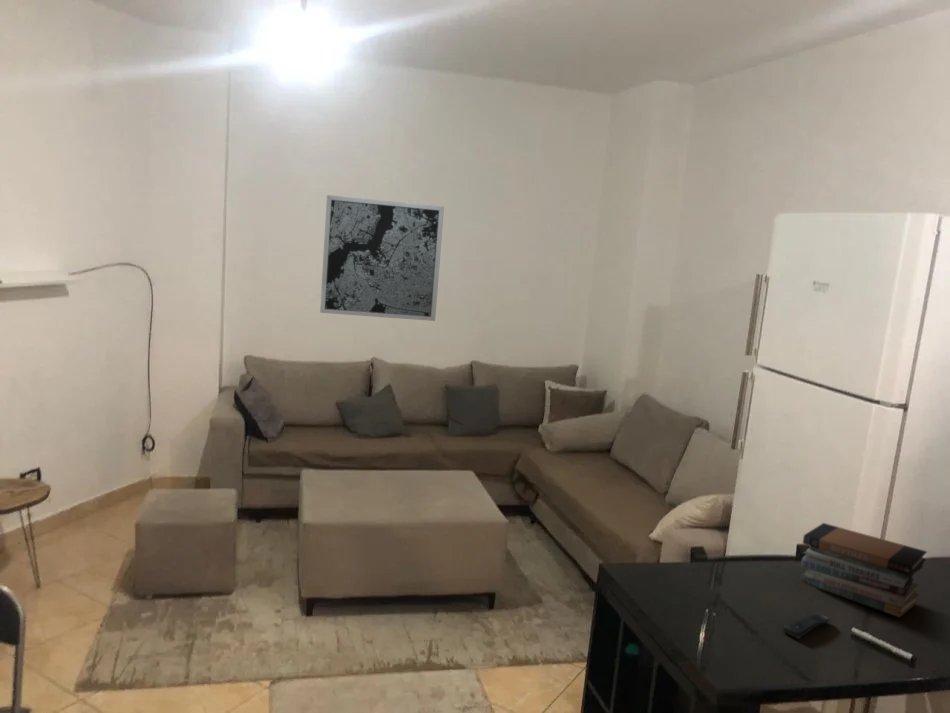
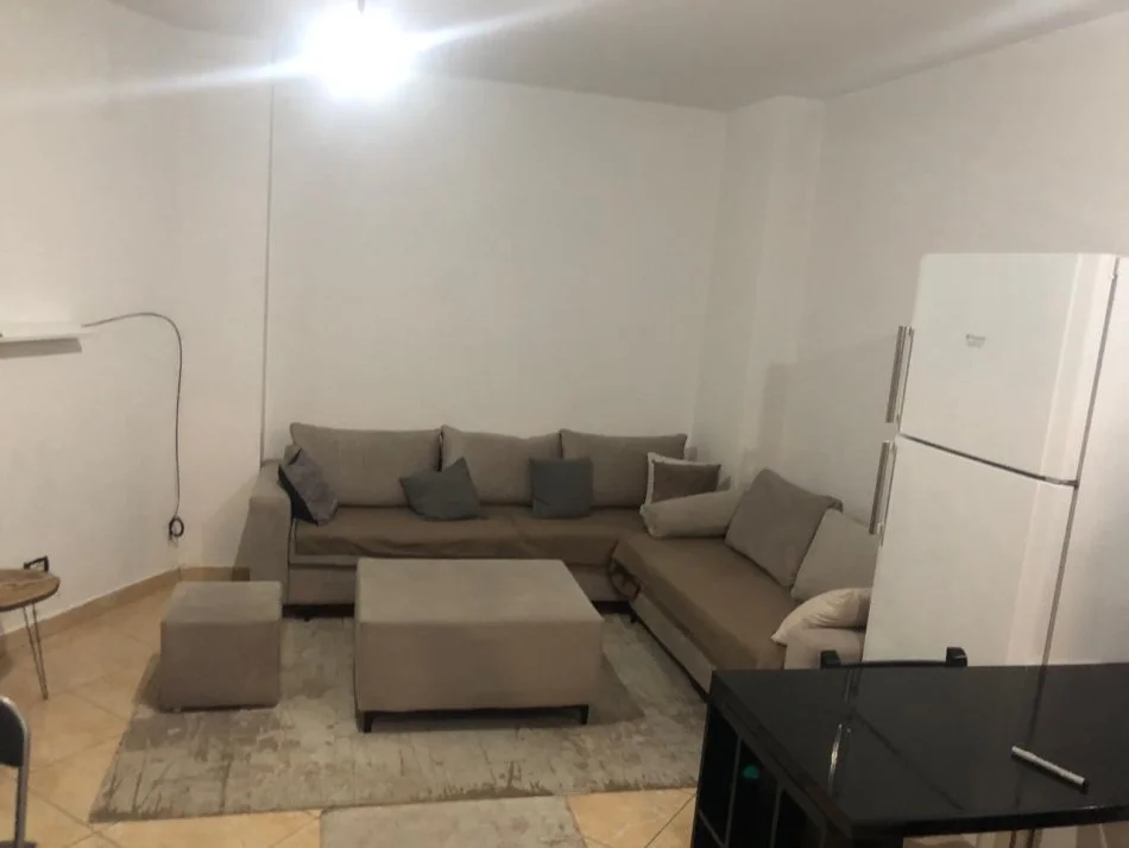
- wall art (382, 259)
- remote control (808, 624)
- book stack (860, 567)
